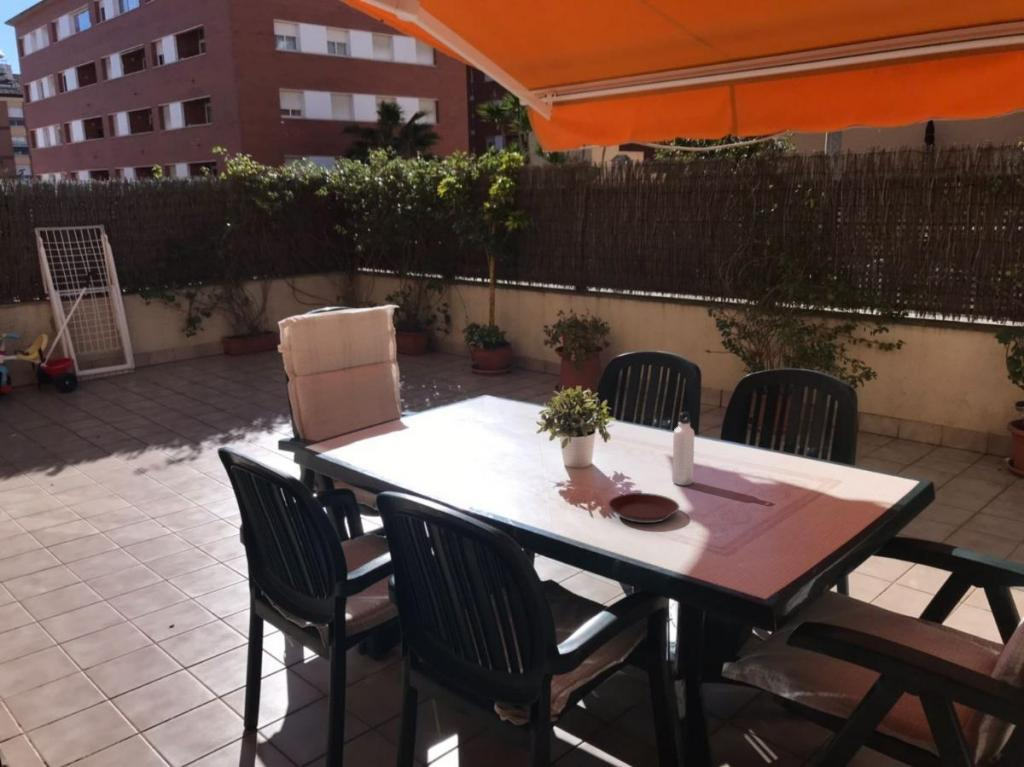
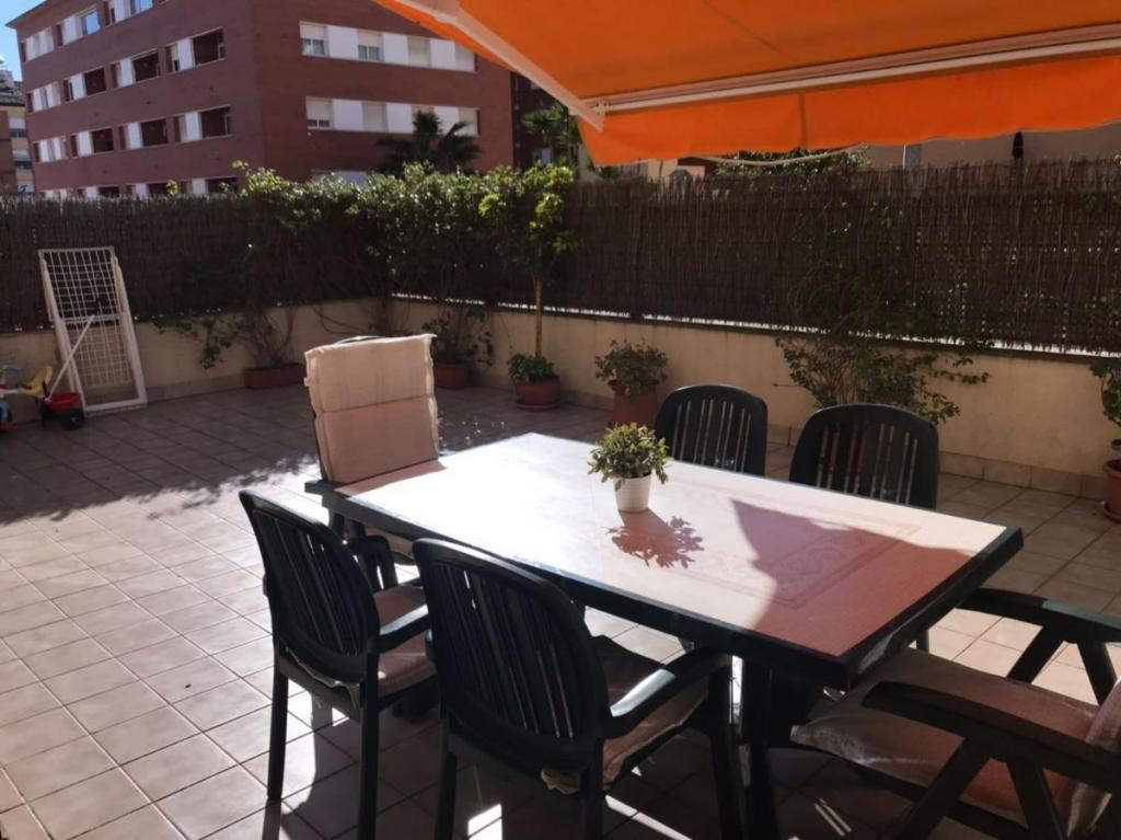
- plate (643, 509)
- water bottle (683, 447)
